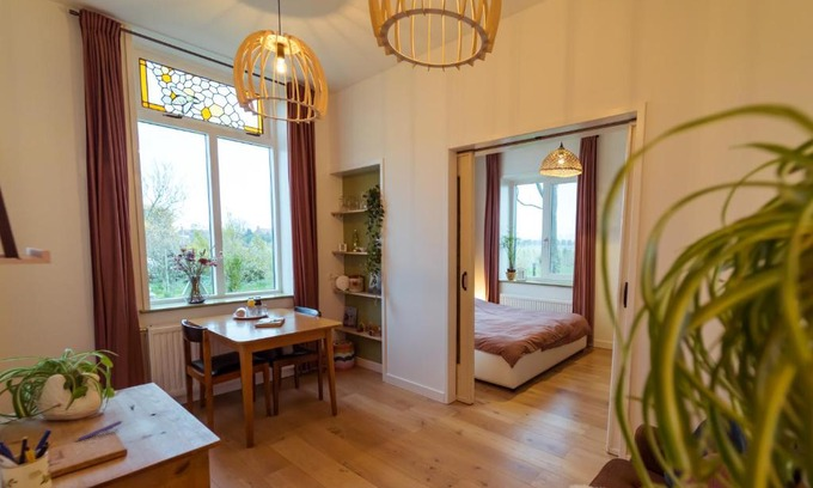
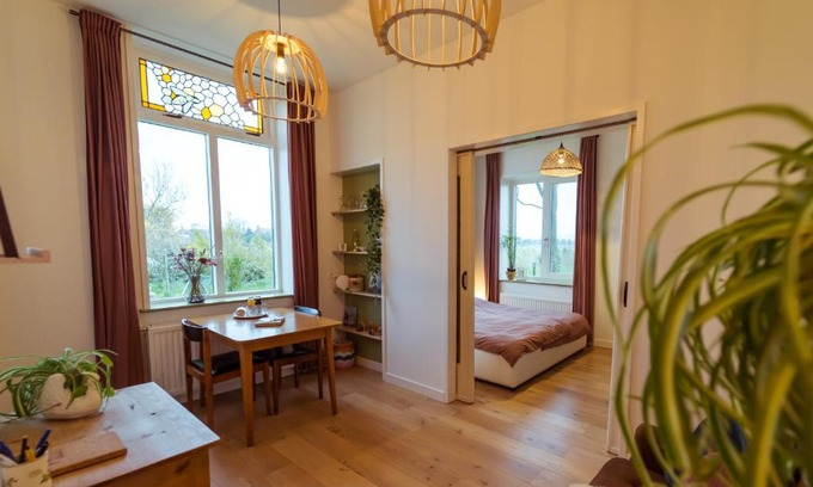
- pen (99, 431)
